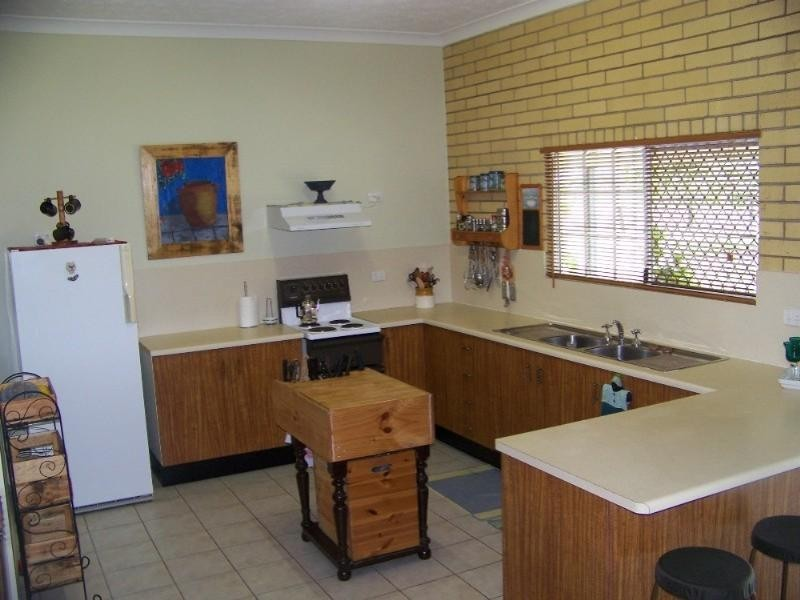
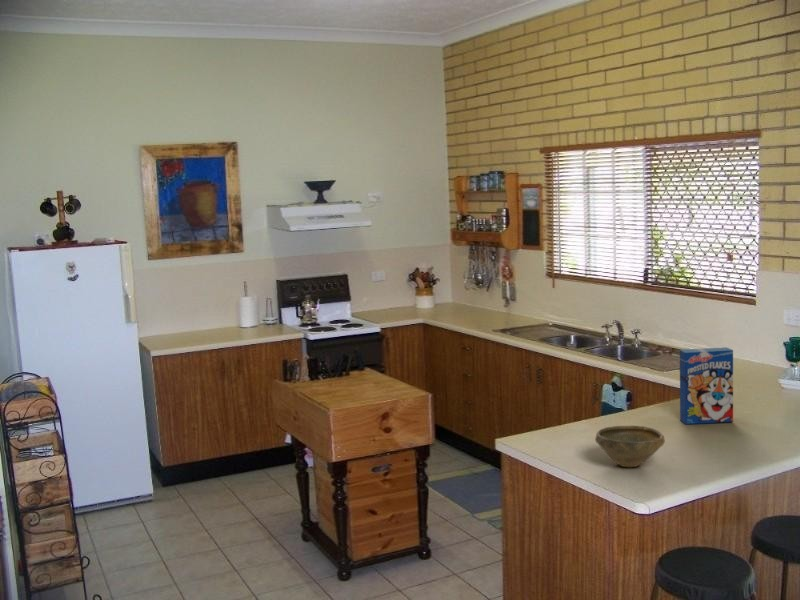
+ bowl (630, 448)
+ cereal box (706, 385)
